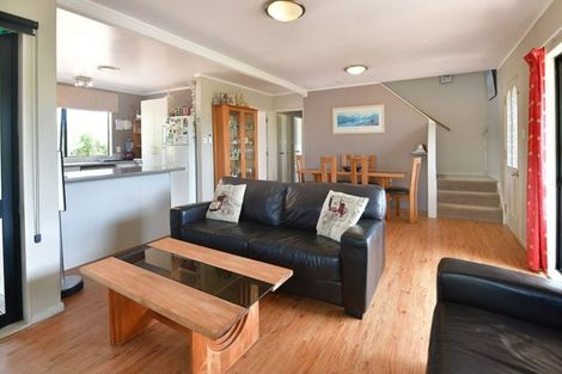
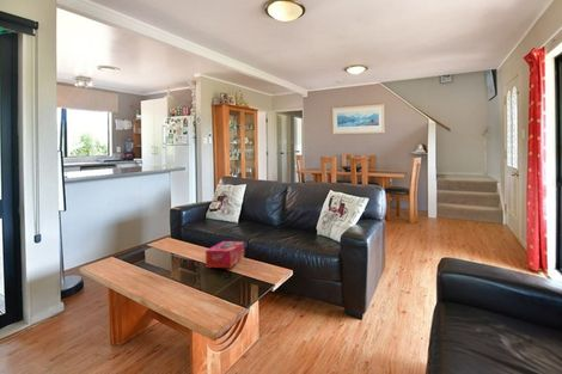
+ tissue box (226, 253)
